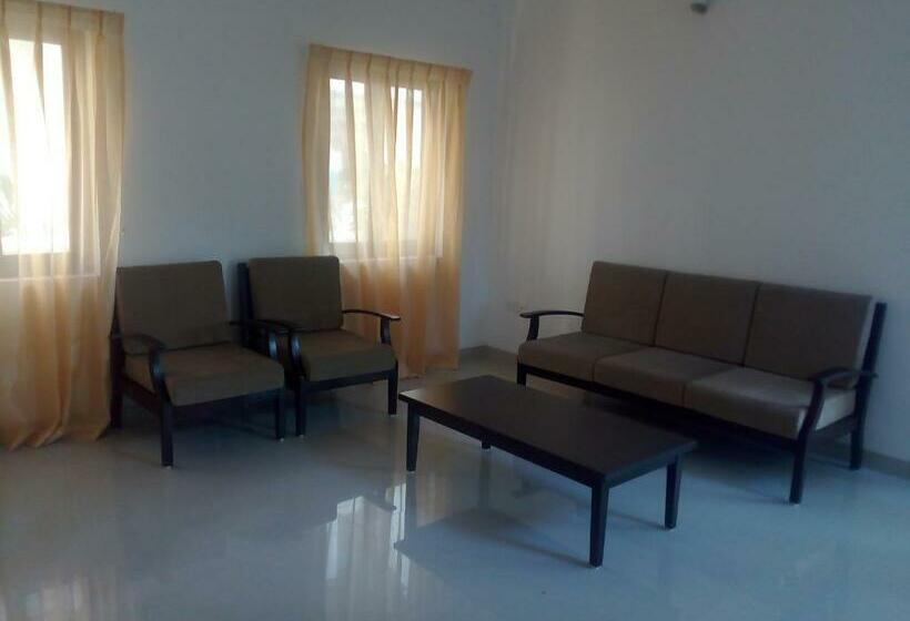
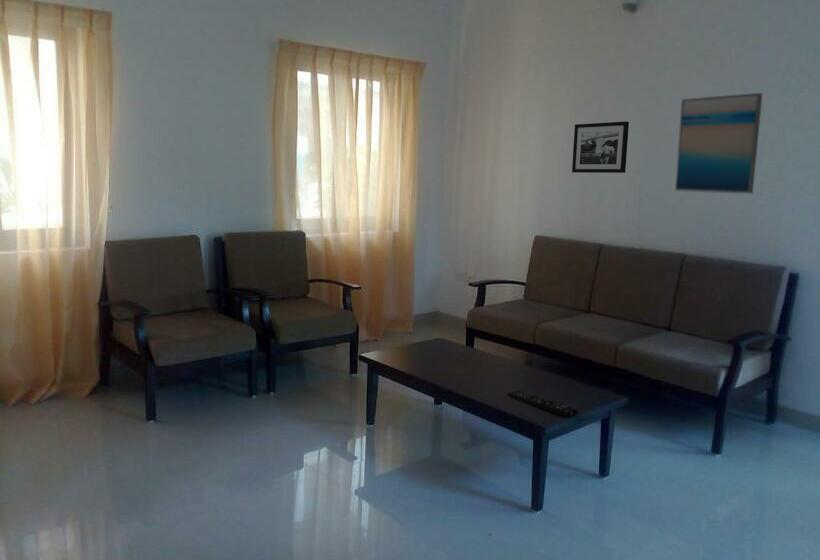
+ wall art (716, 144)
+ picture frame (599, 147)
+ remote control (541, 402)
